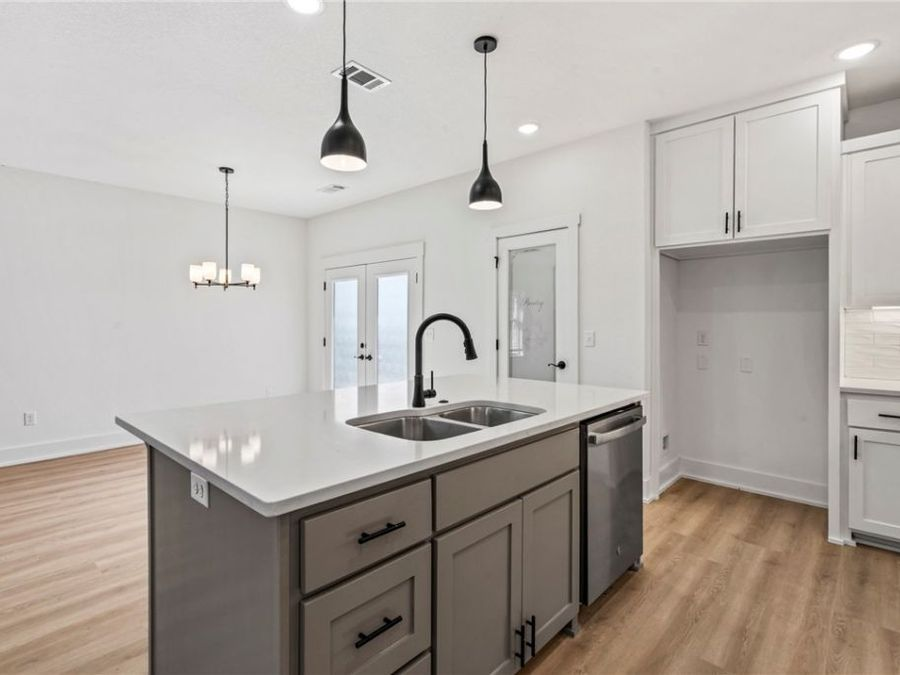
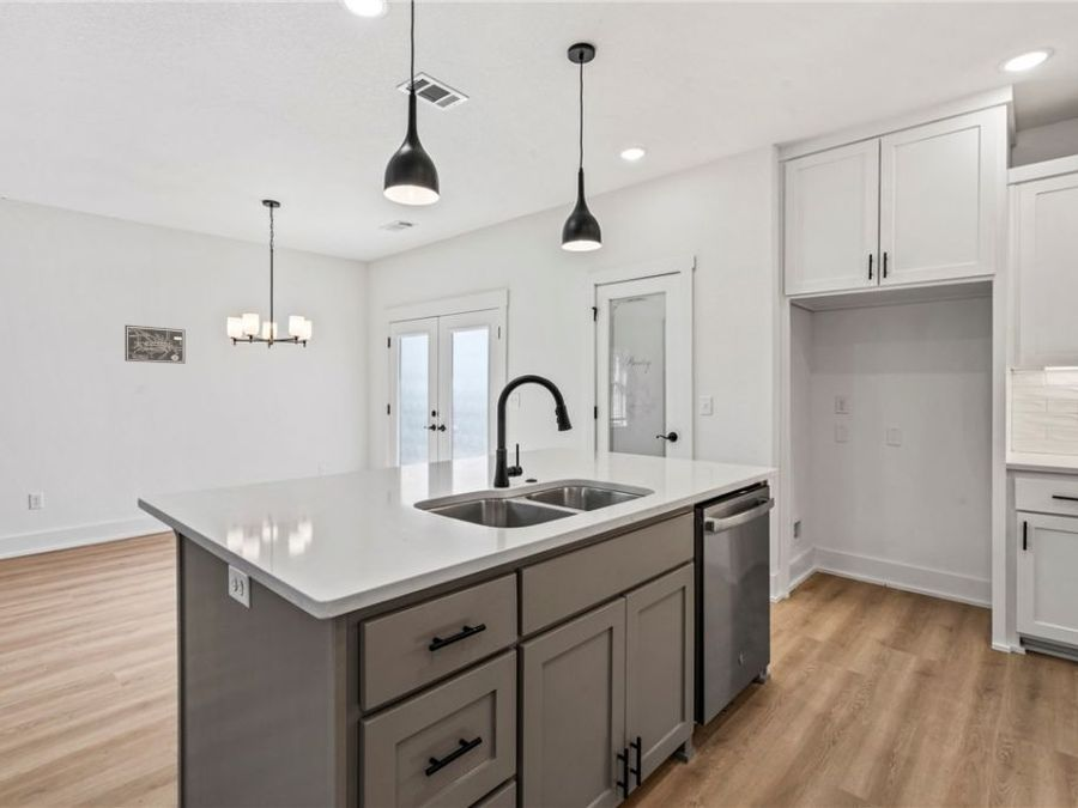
+ wall art (156, 345)
